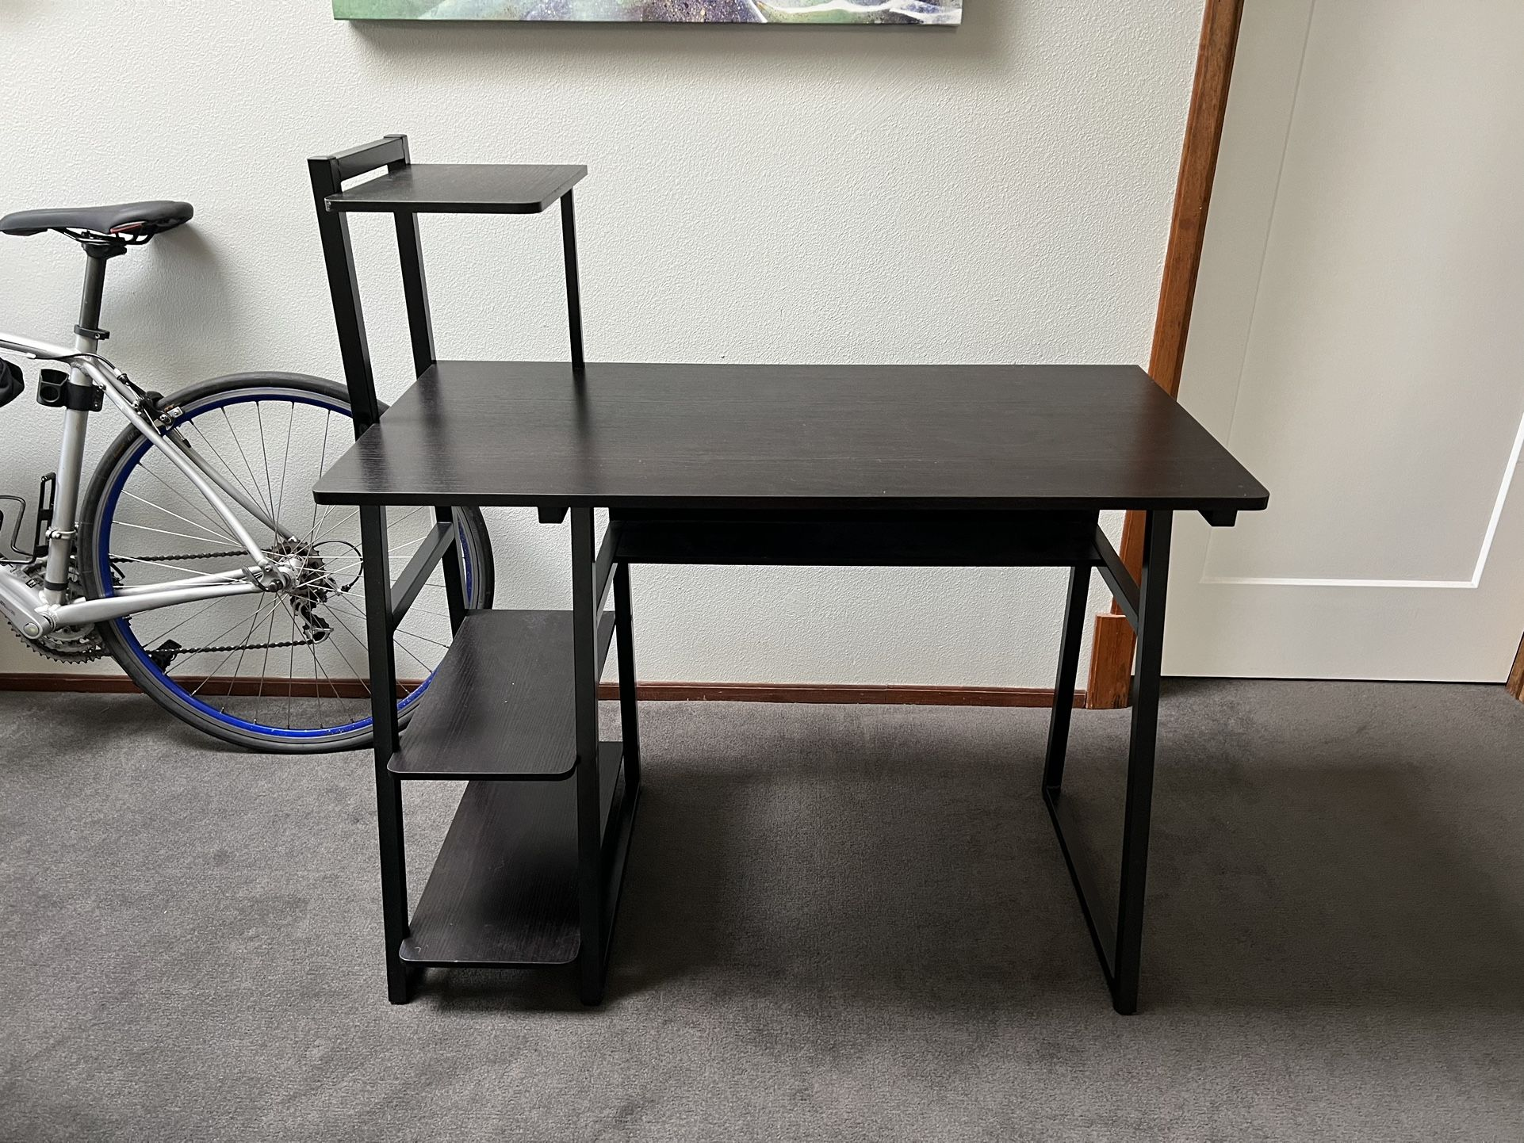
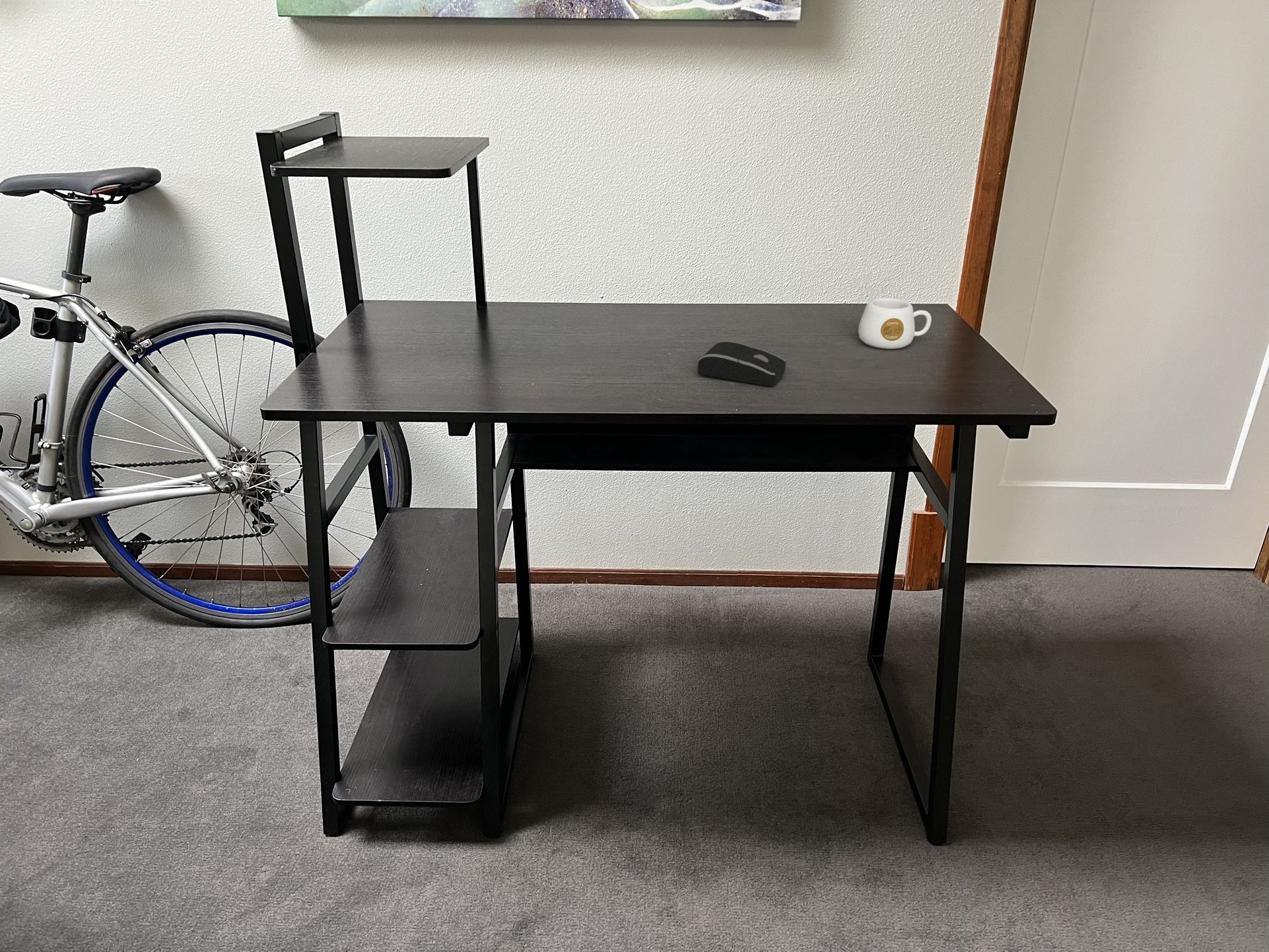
+ computer mouse (742, 363)
+ mug (895, 323)
